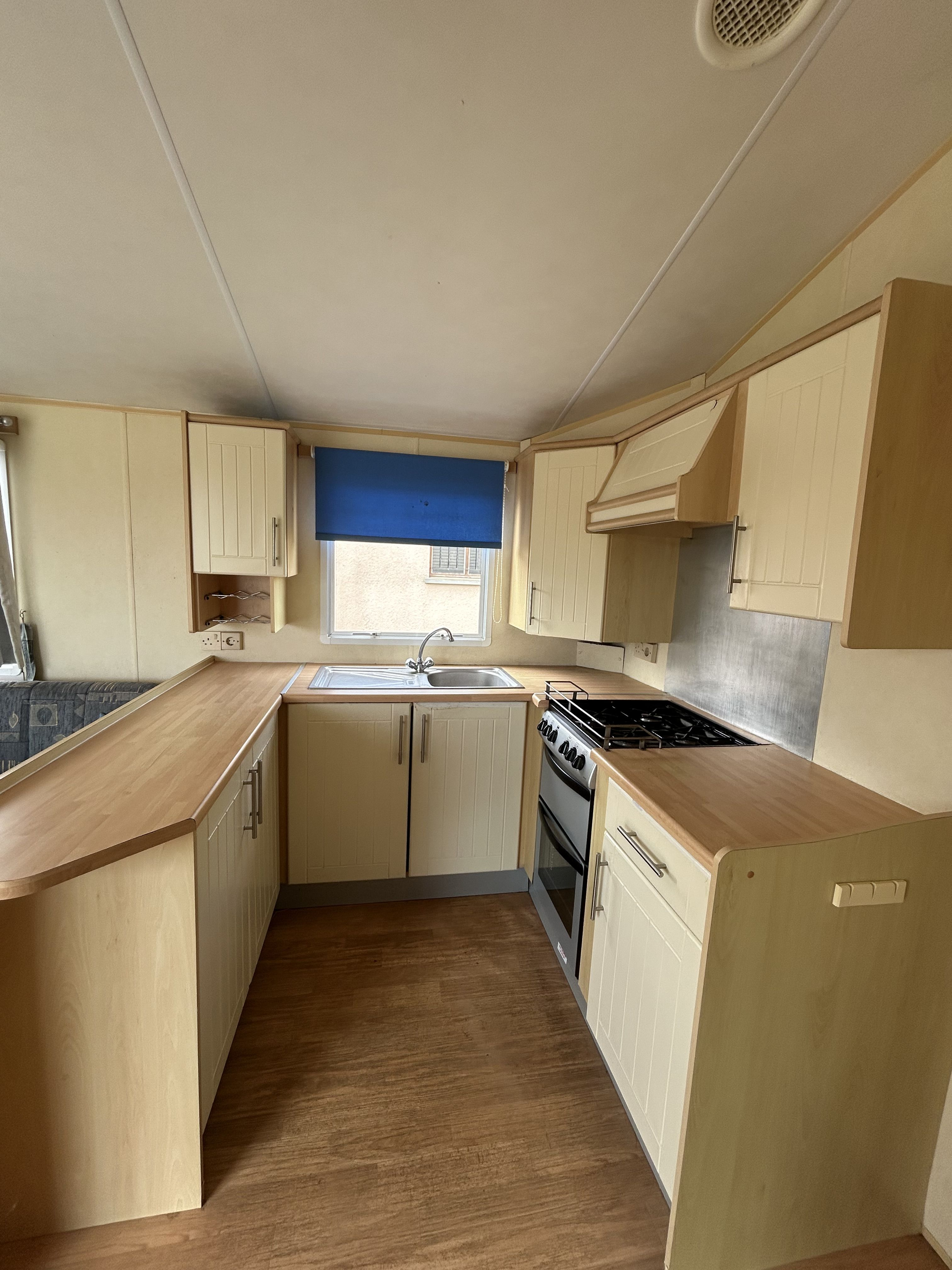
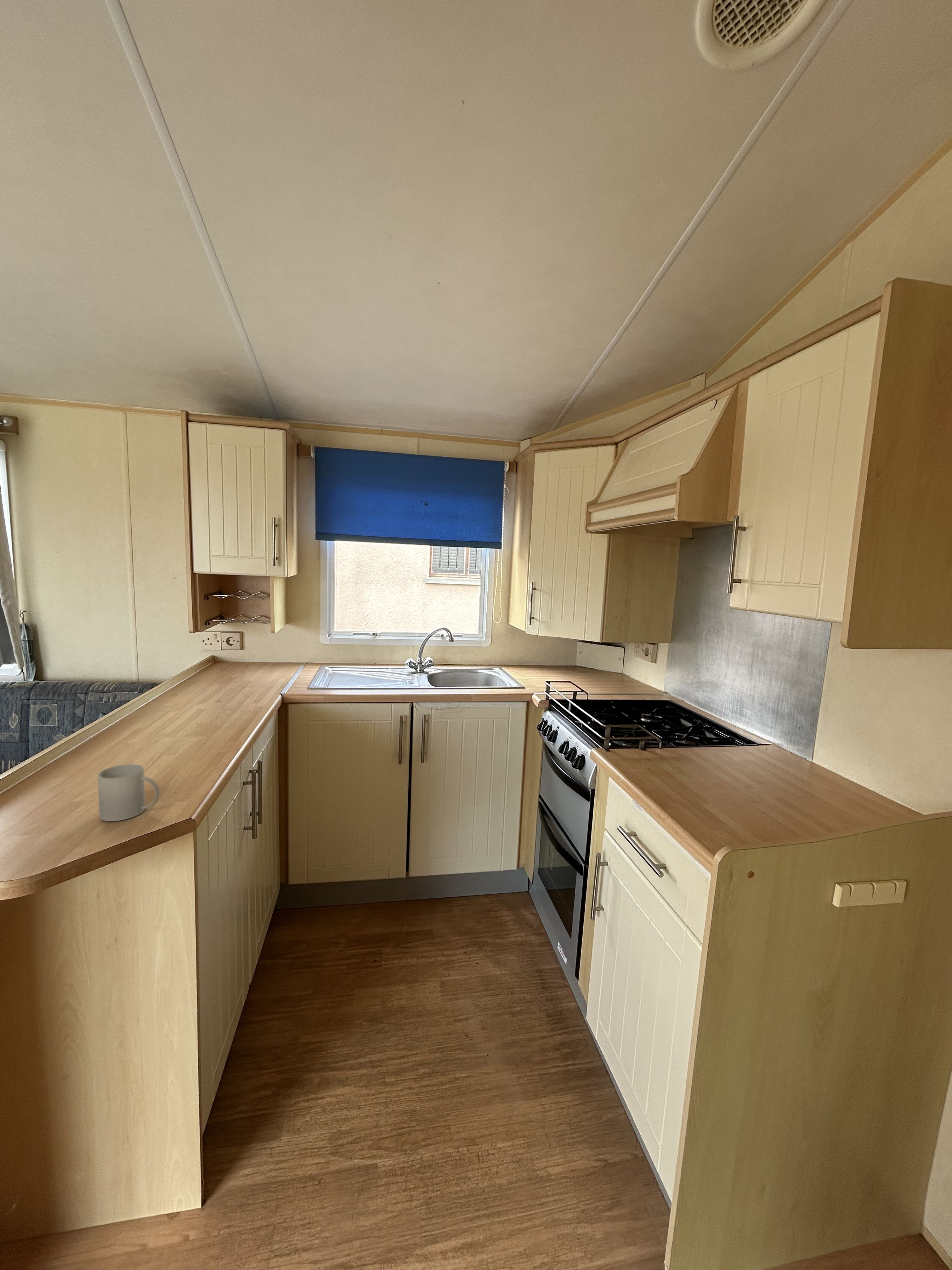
+ mug (131, 792)
